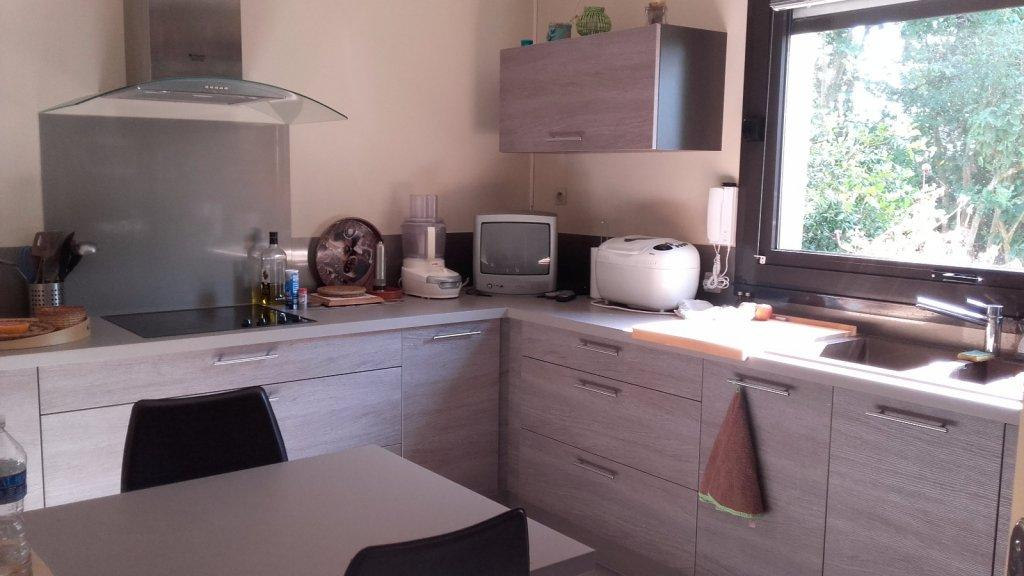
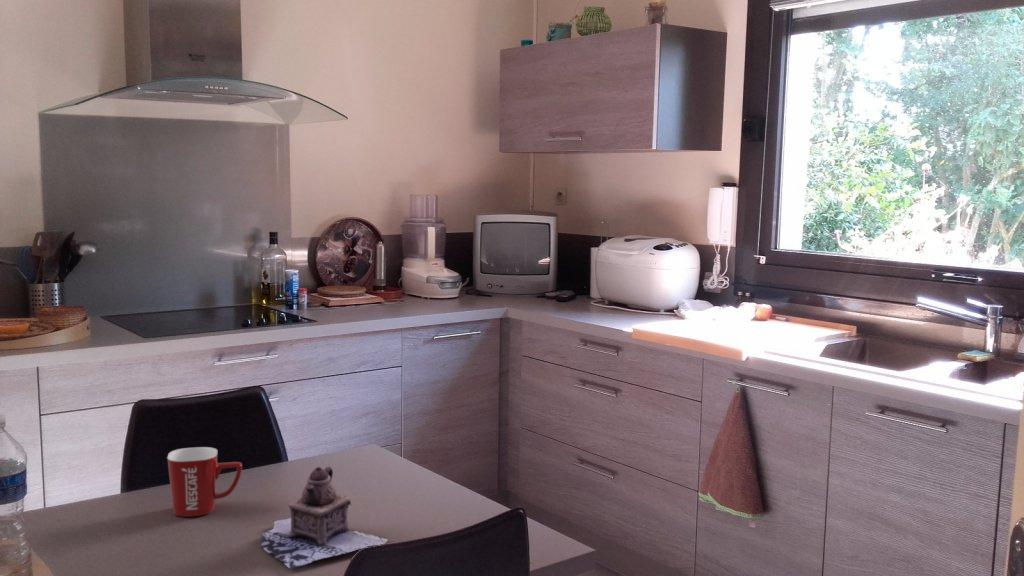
+ teapot (315, 503)
+ mug (205, 481)
